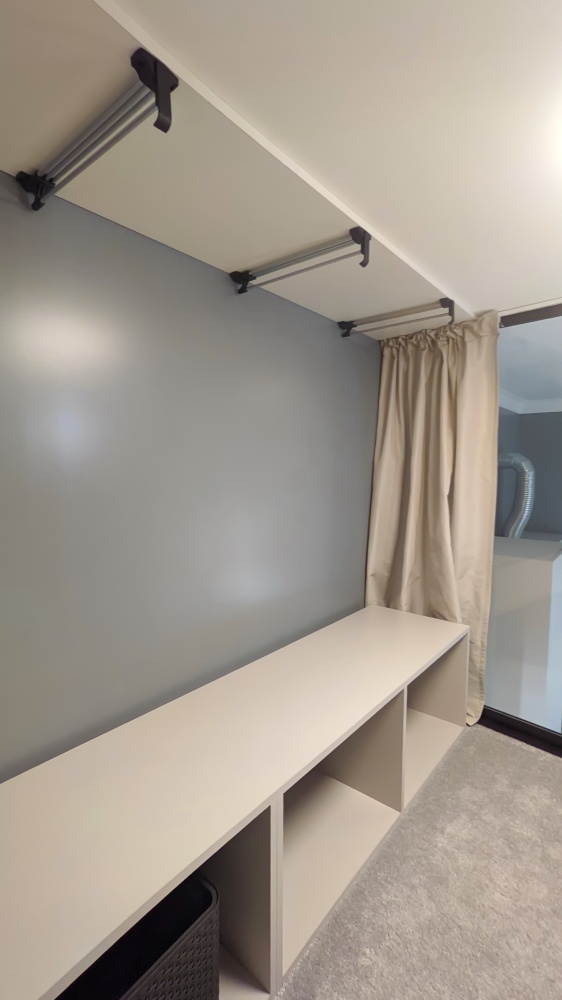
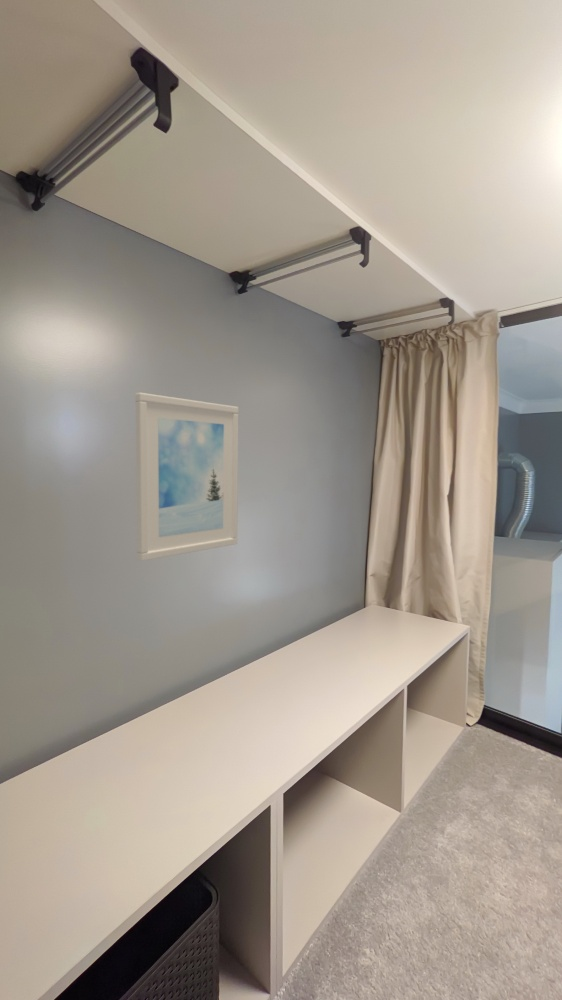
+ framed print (192, 477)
